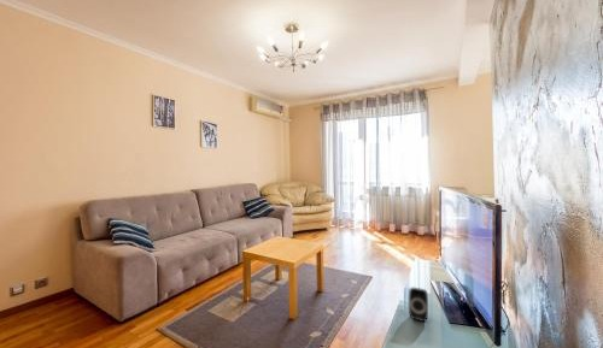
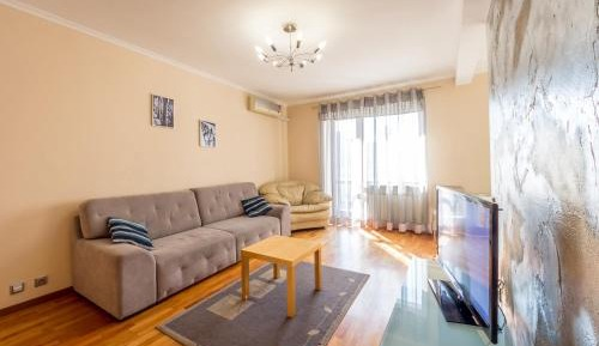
- speaker (418, 301)
